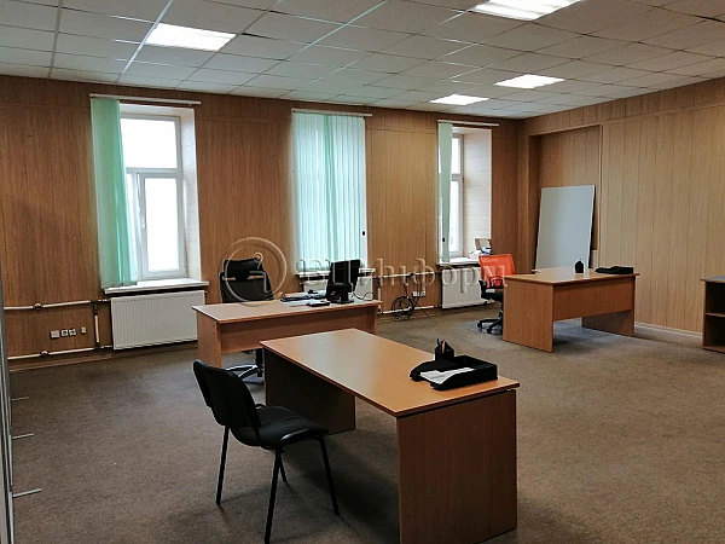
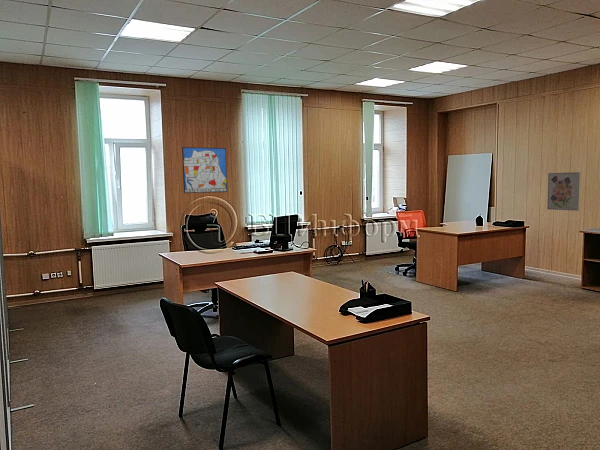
+ wall art (205, 170)
+ wall art (563, 191)
